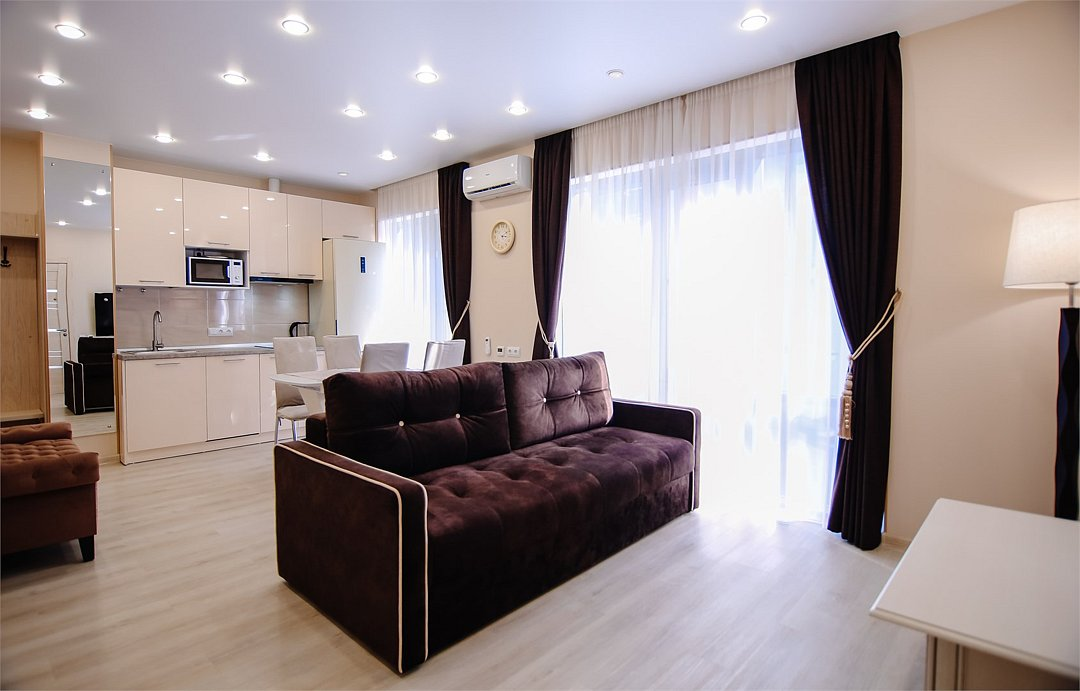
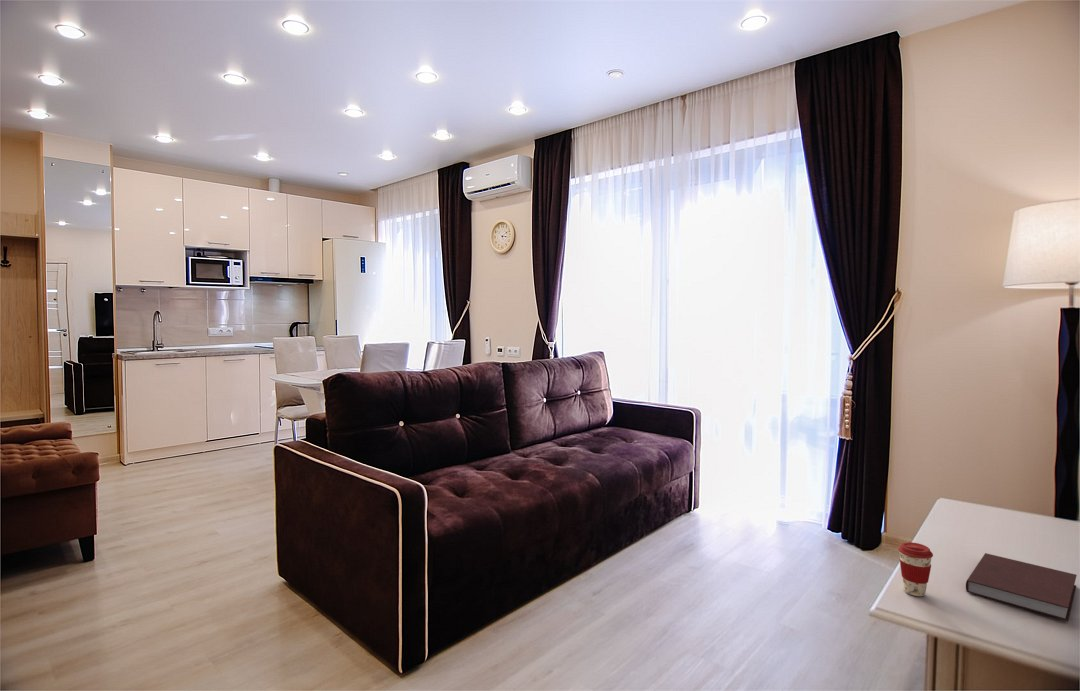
+ coffee cup (914, 569)
+ notebook (1021, 583)
